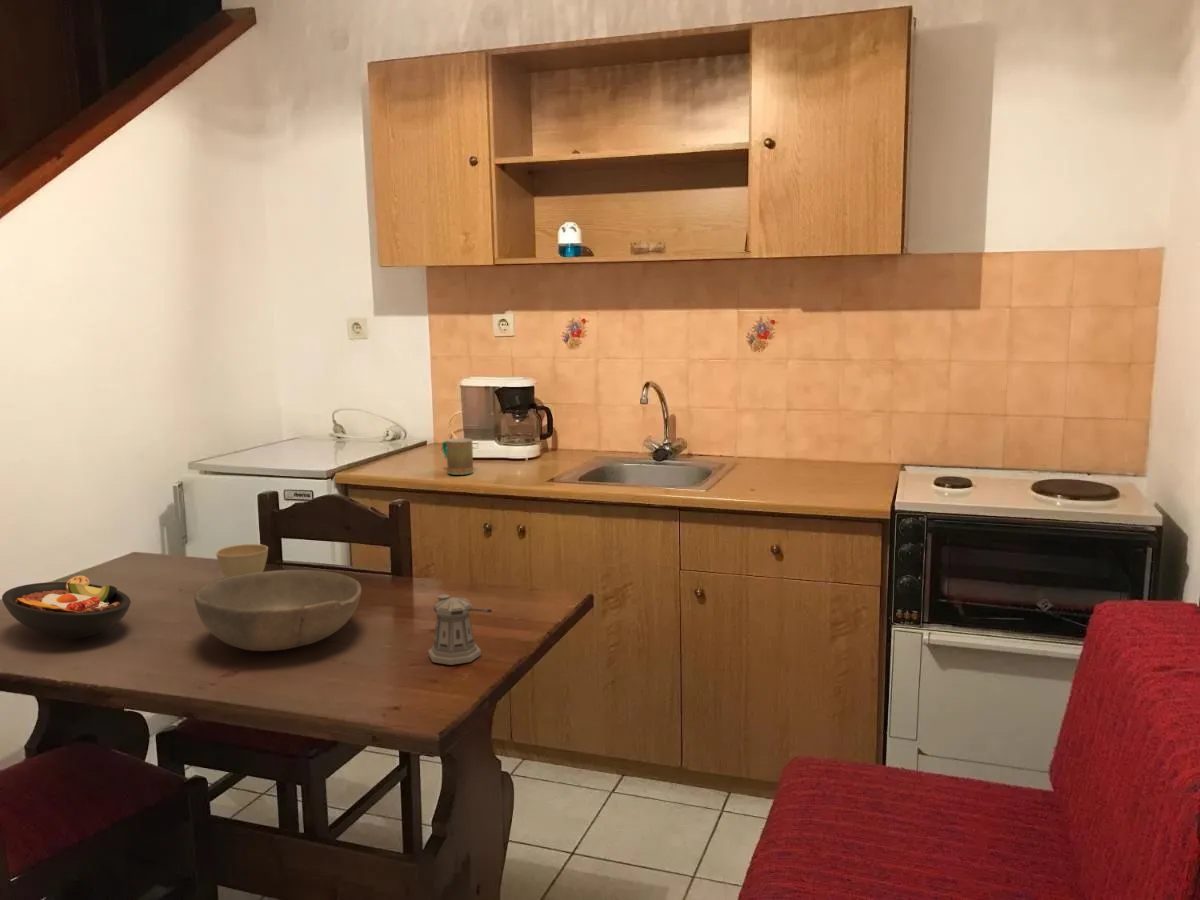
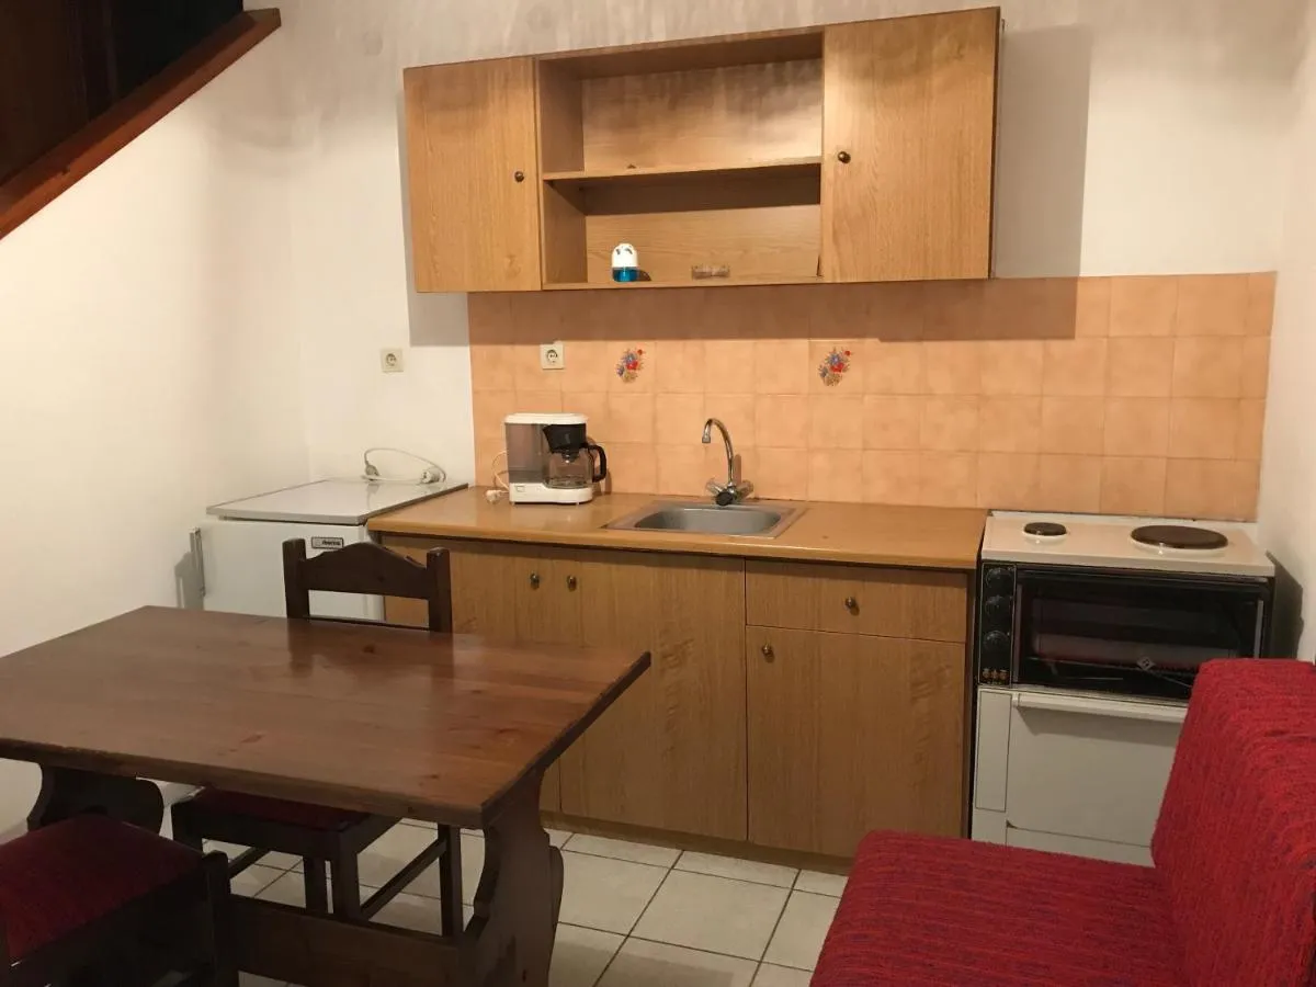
- mug (456, 455)
- flower pot (243, 566)
- bowl (281, 611)
- pepper shaker (457, 626)
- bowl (68, 611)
